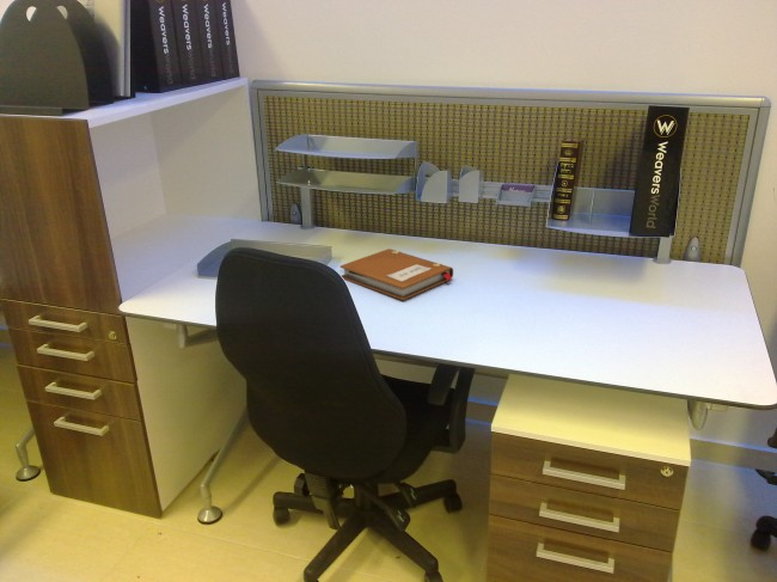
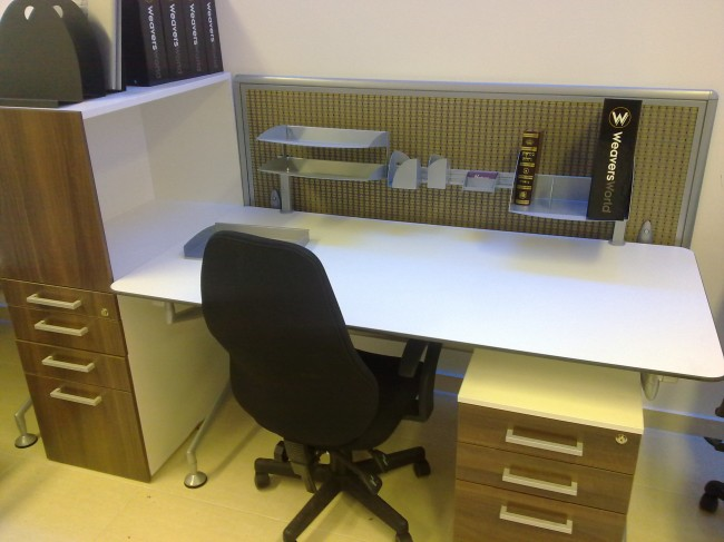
- notebook (398, 272)
